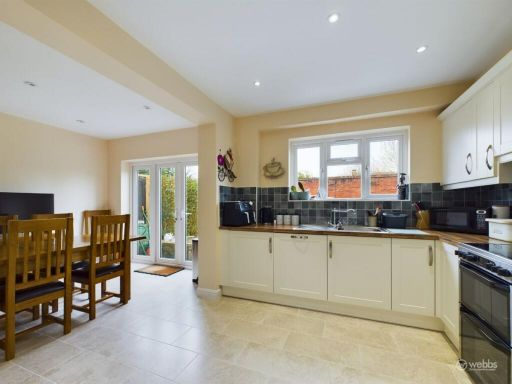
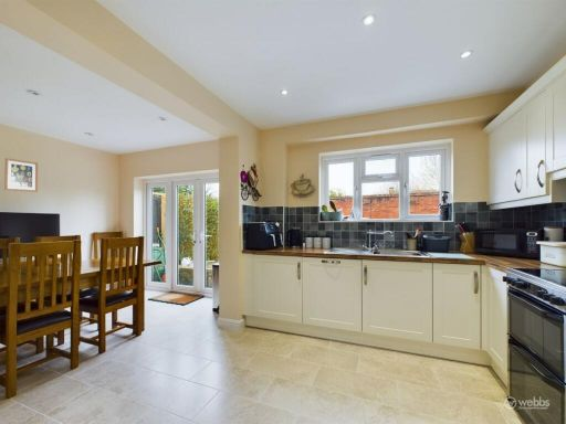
+ wall art (22, 176)
